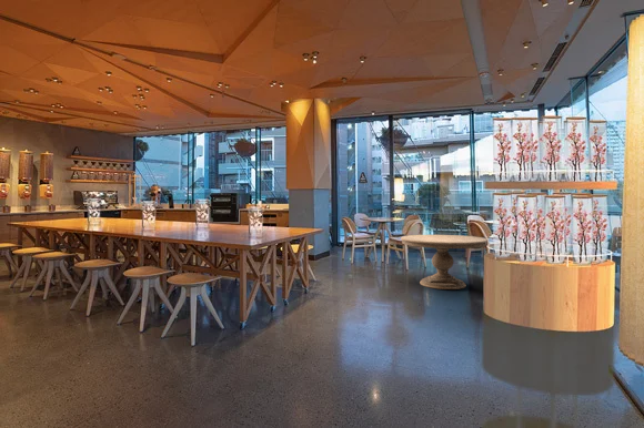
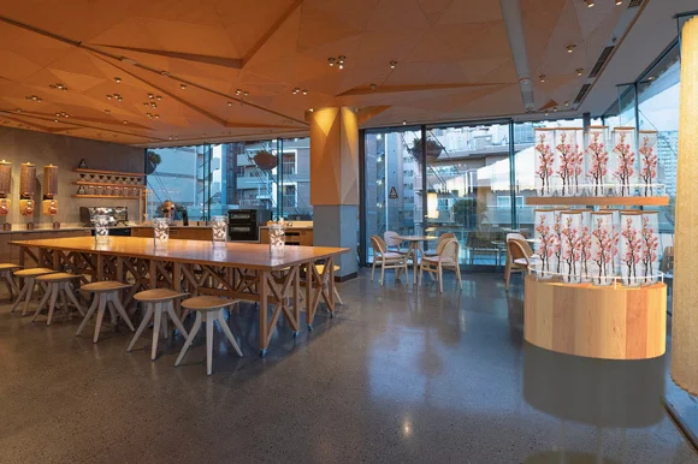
- dining table (442, 261)
